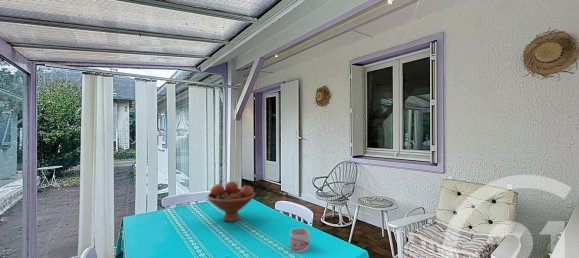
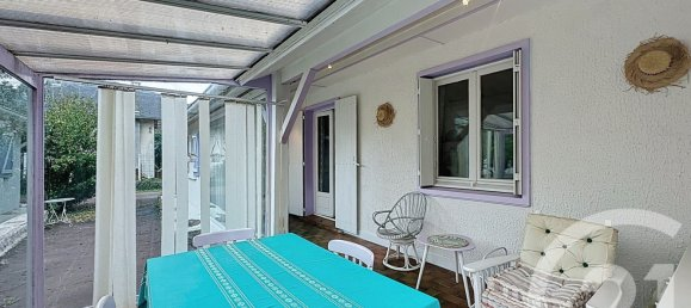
- mug (300, 238)
- fruit bowl (231, 201)
